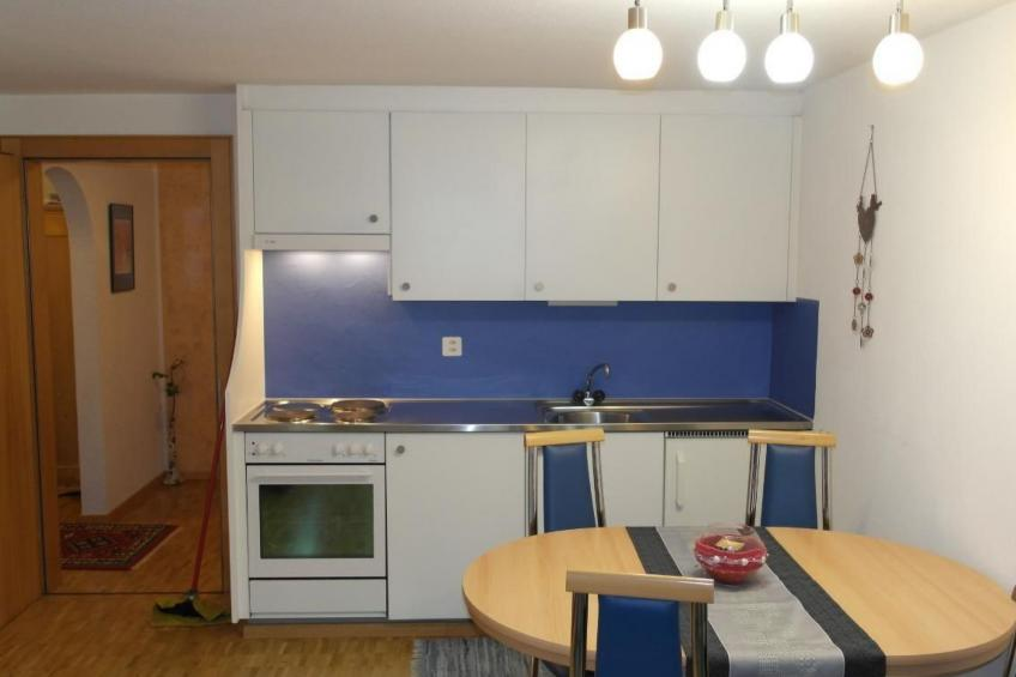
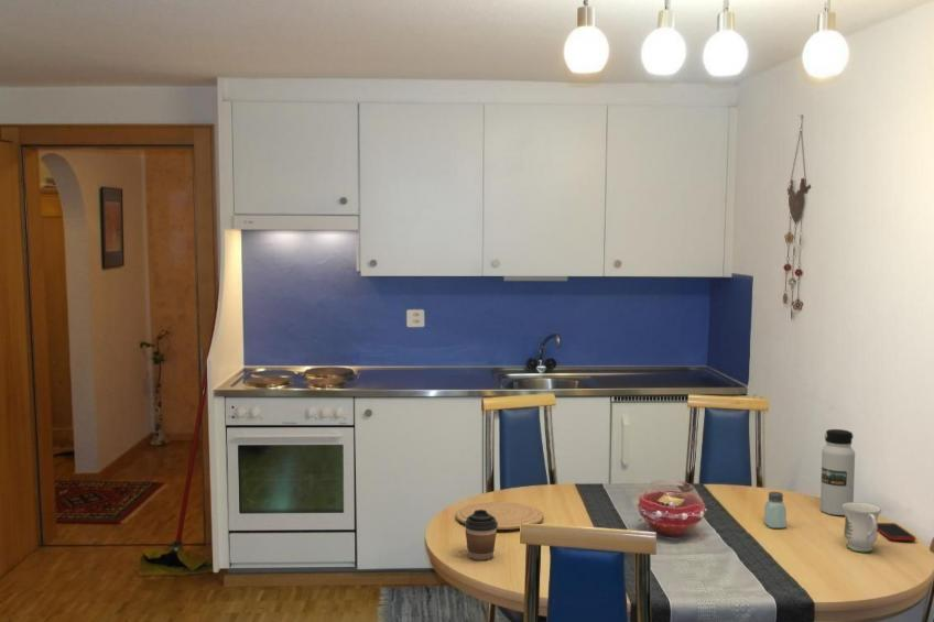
+ saltshaker (774, 509)
+ cell phone (892, 531)
+ plate (499, 514)
+ coffee cup (480, 534)
+ mug (864, 530)
+ water bottle (837, 471)
